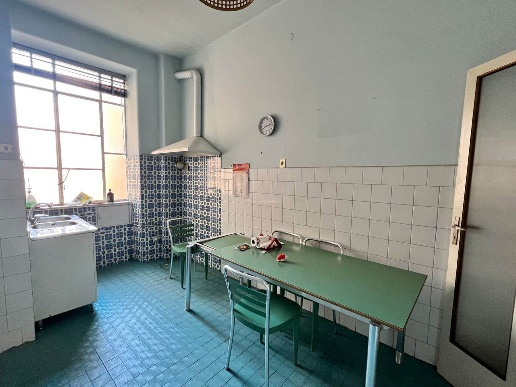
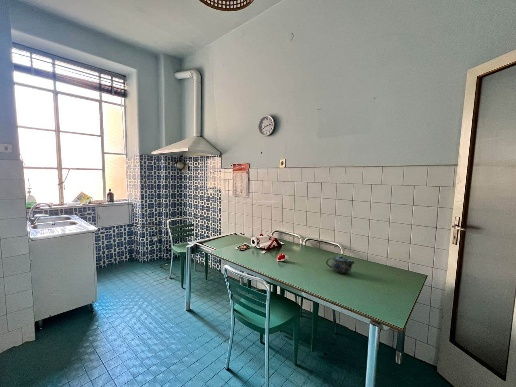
+ chinaware (339, 263)
